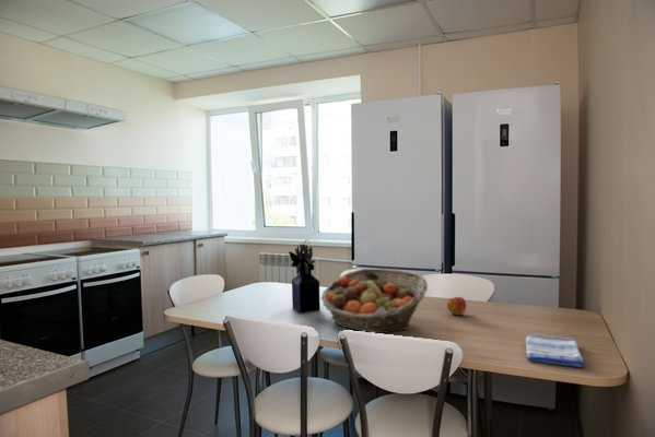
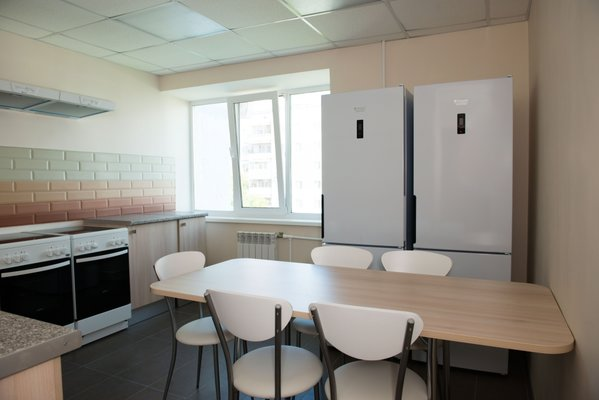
- fruit basket (373, 298)
- dish towel (552, 349)
- apple (456, 305)
- vase (304, 274)
